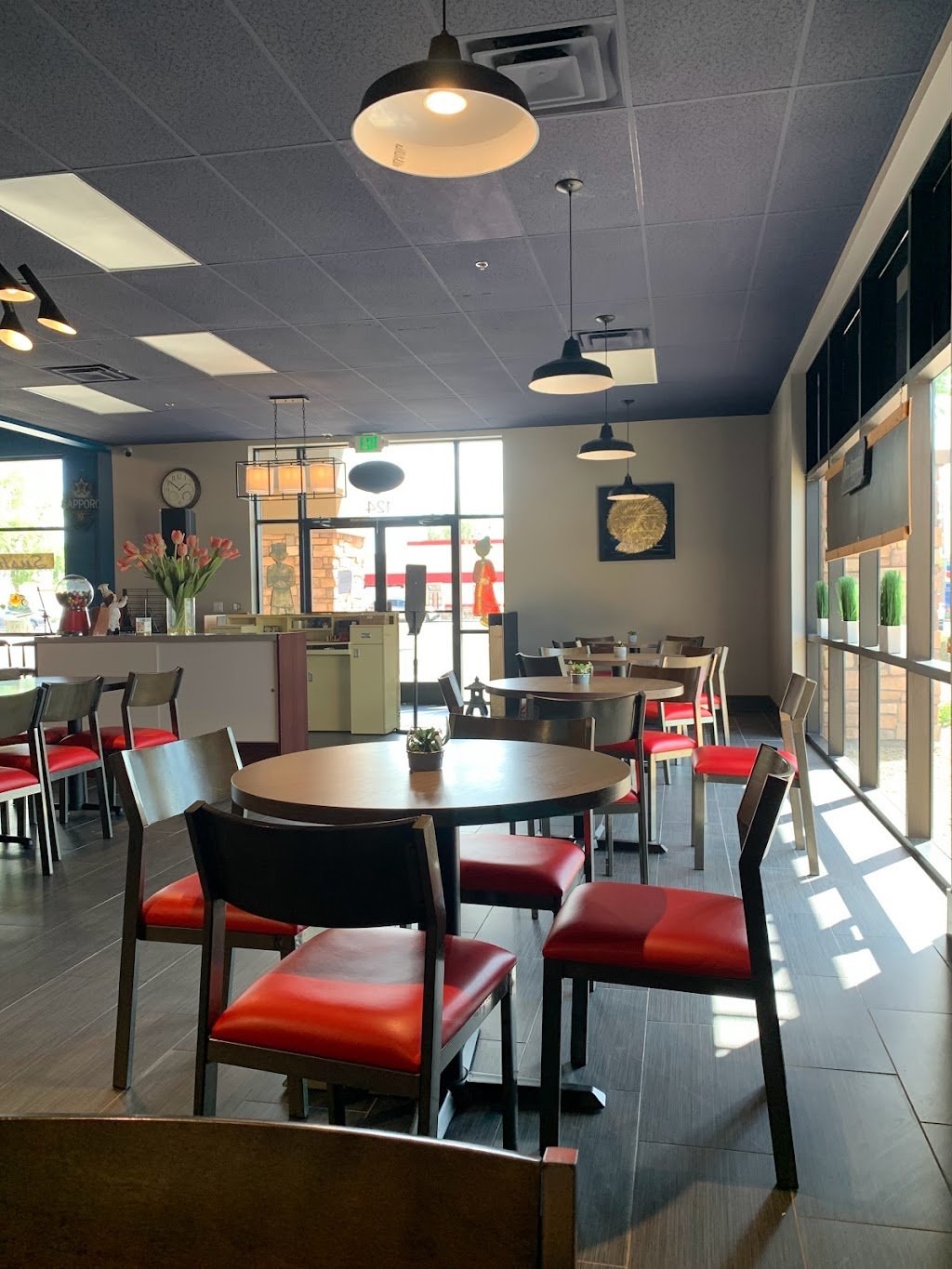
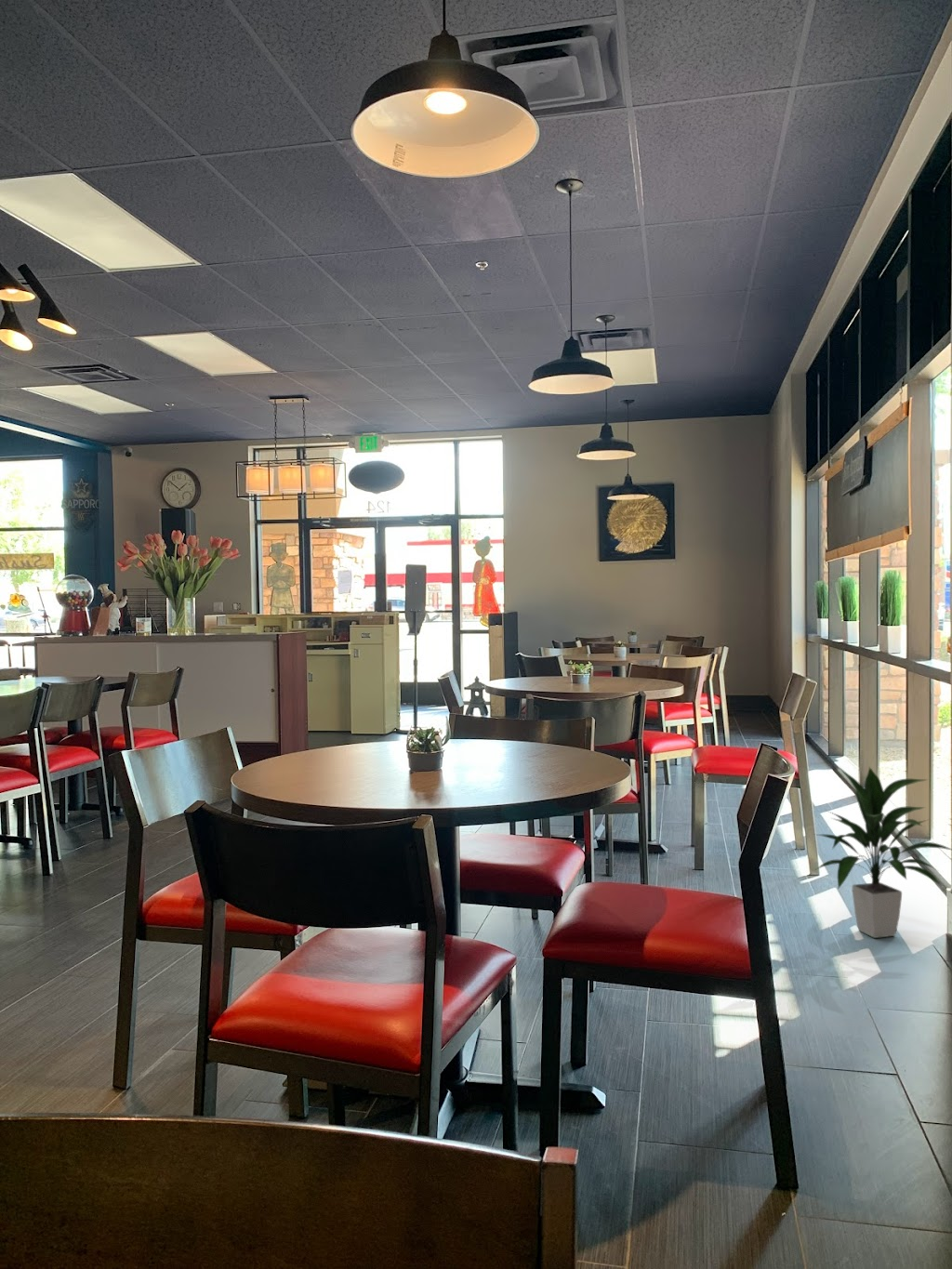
+ indoor plant (876, 847)
